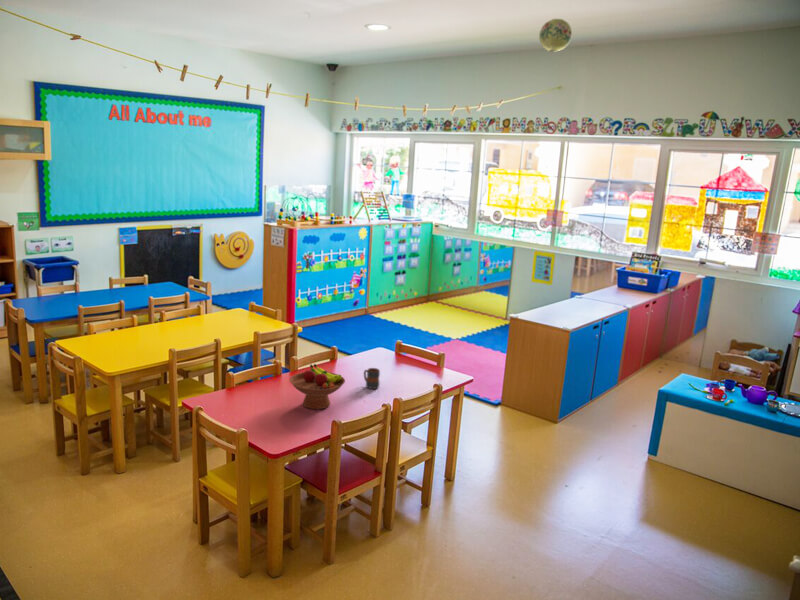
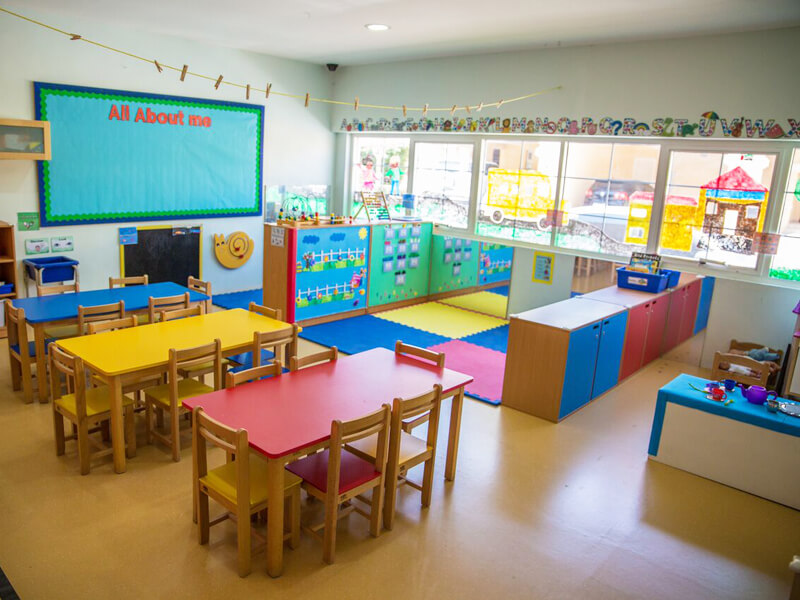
- fruit bowl (317, 387)
- paper lantern (555, 35)
- mug (371, 377)
